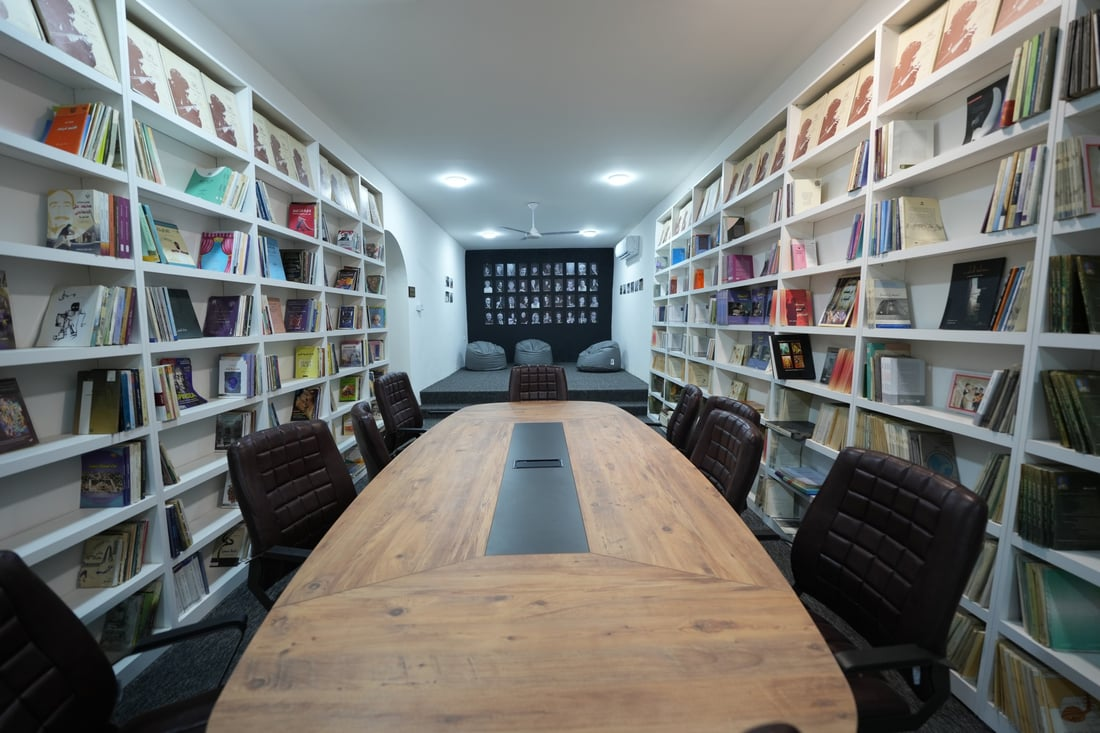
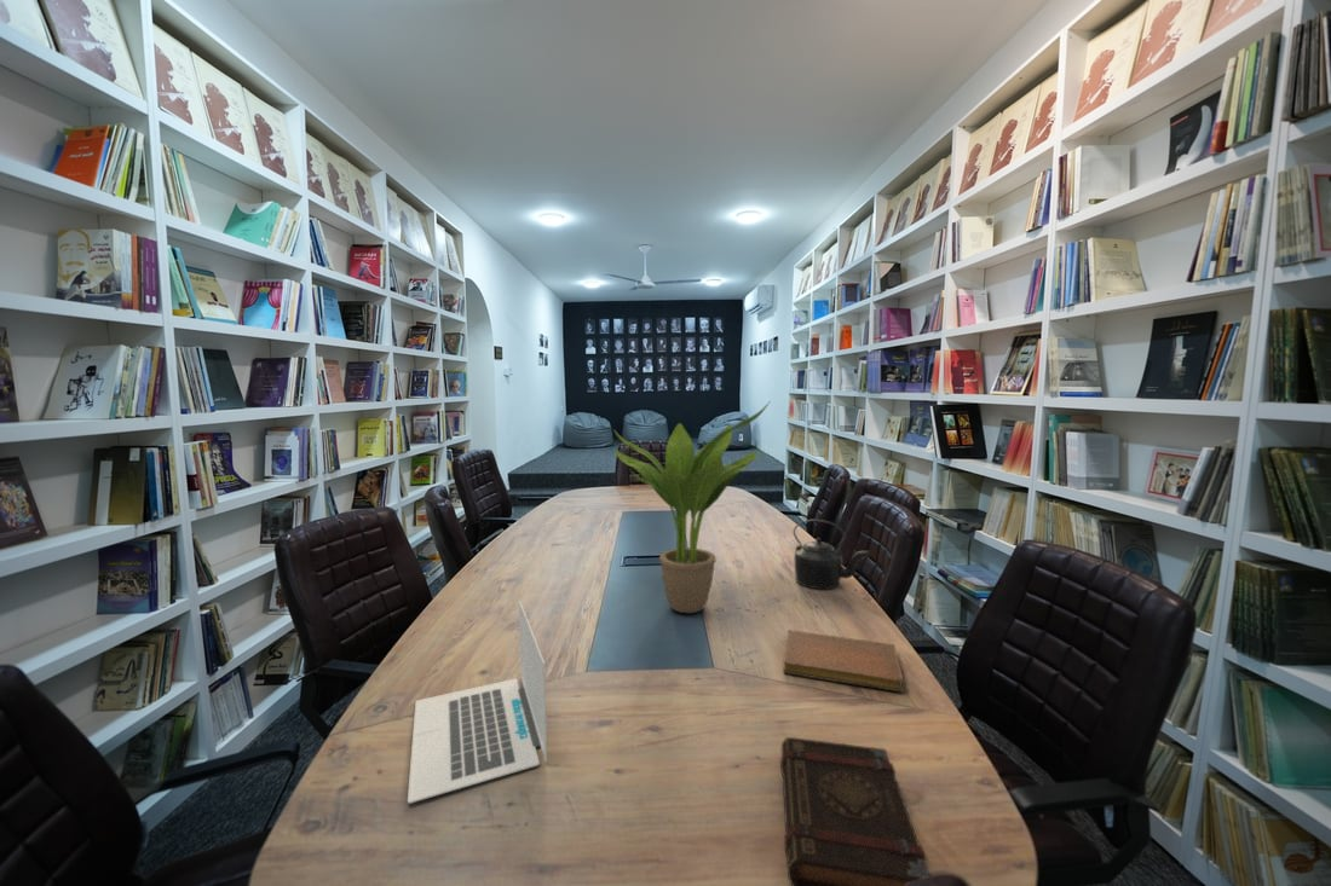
+ potted plant (696, 503)
+ kettle (830, 551)
+ book (843, 809)
+ laptop (477, 687)
+ notebook (840, 656)
